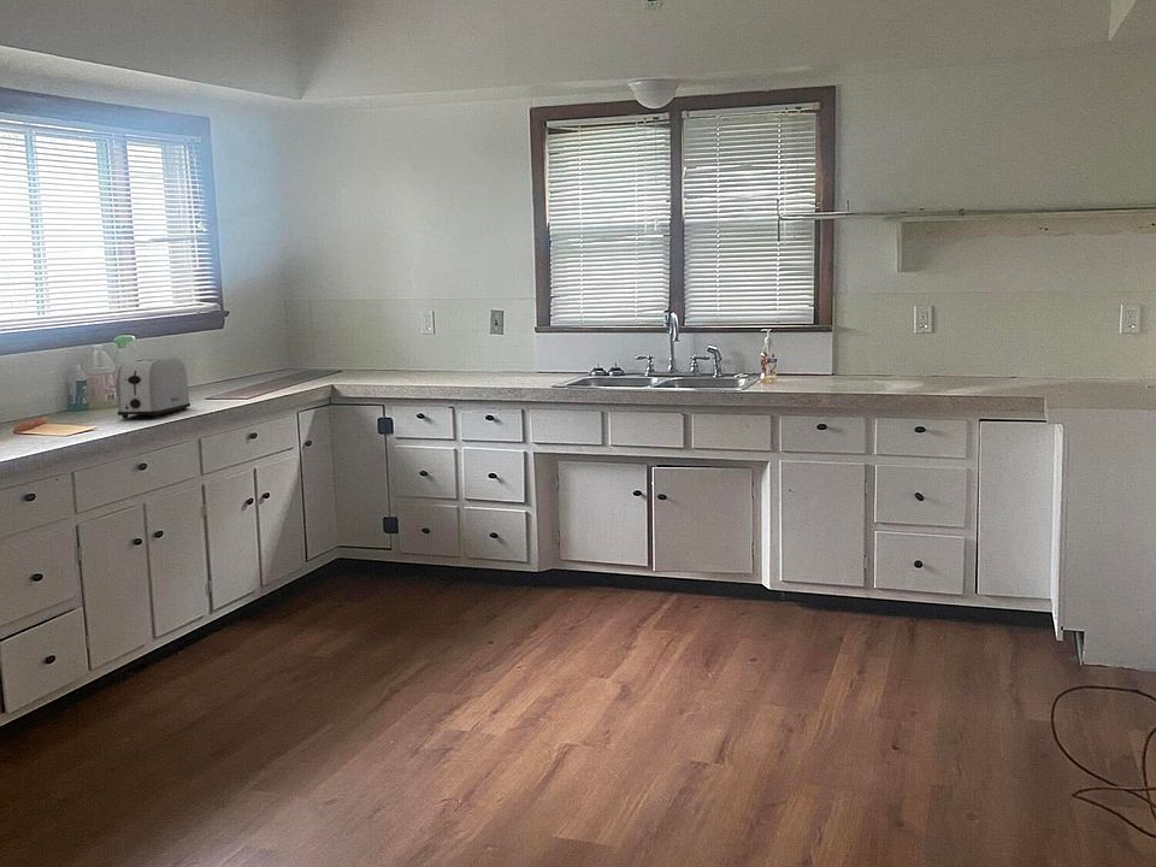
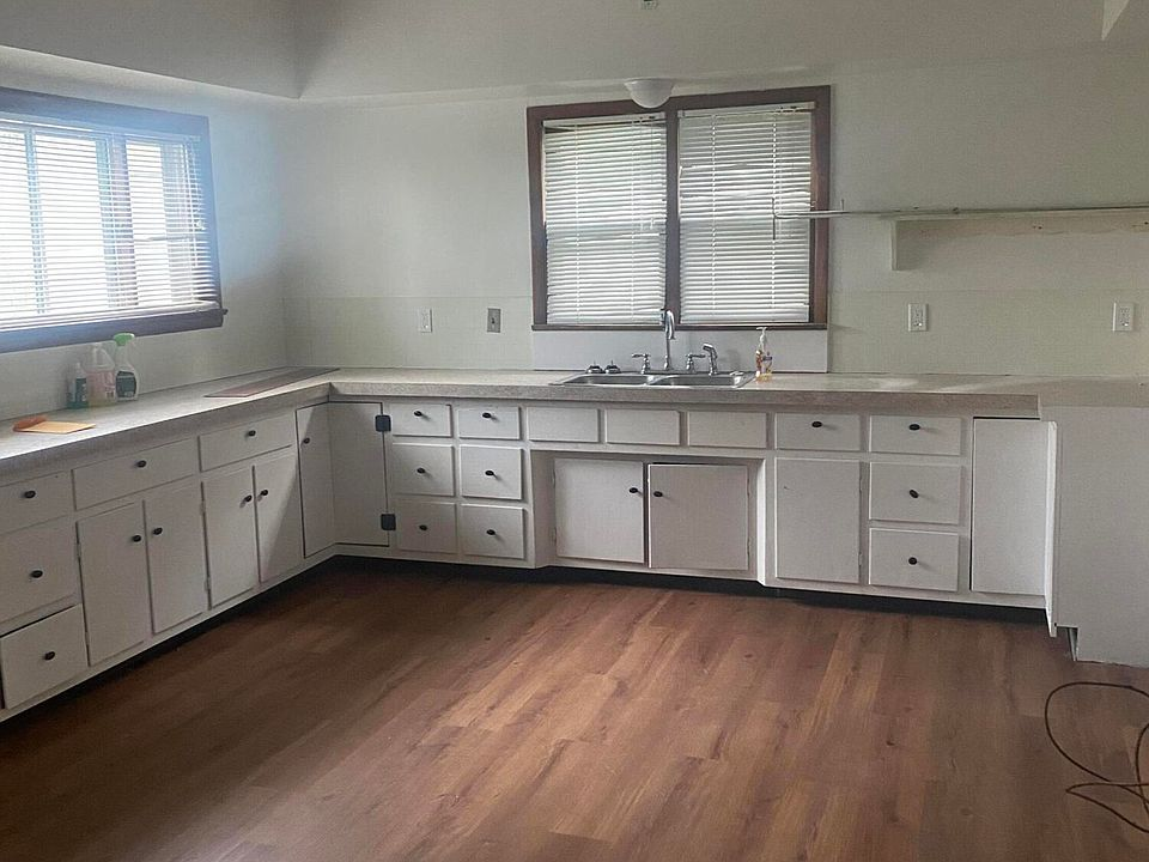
- toaster (152, 387)
